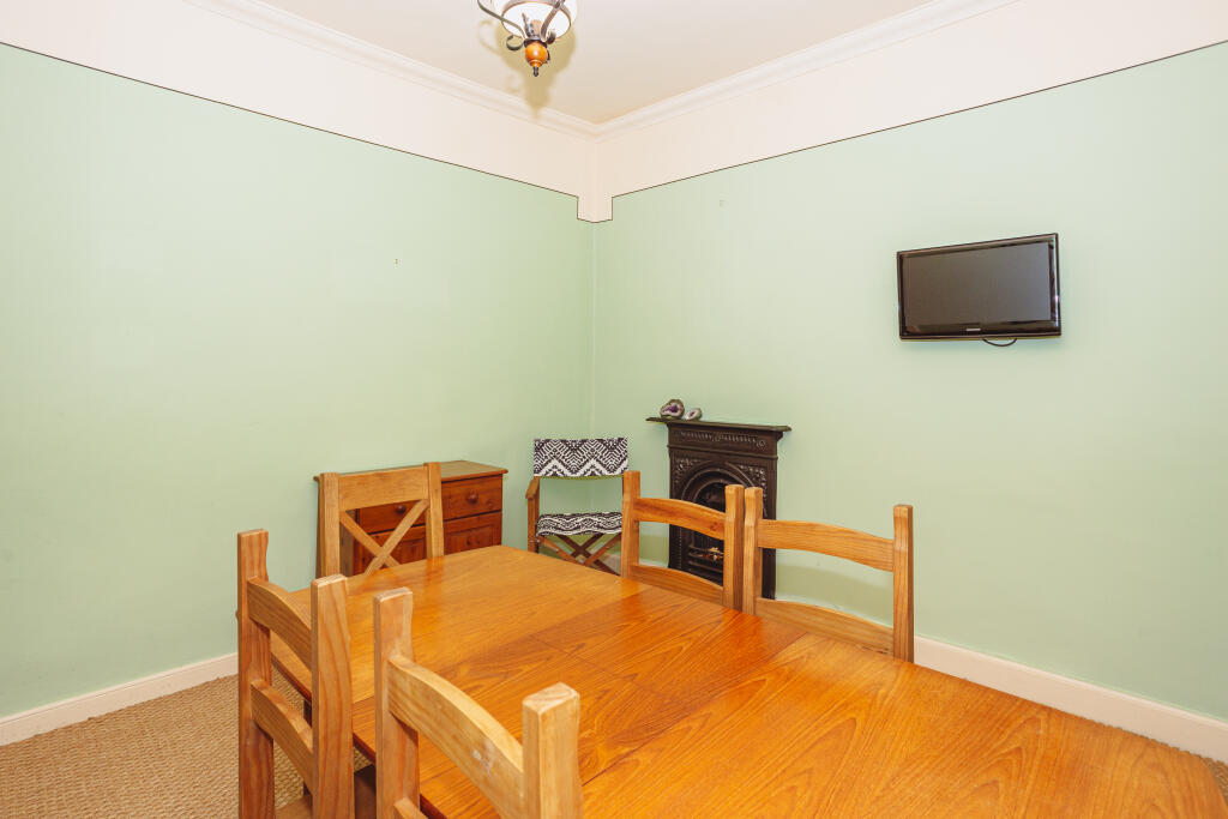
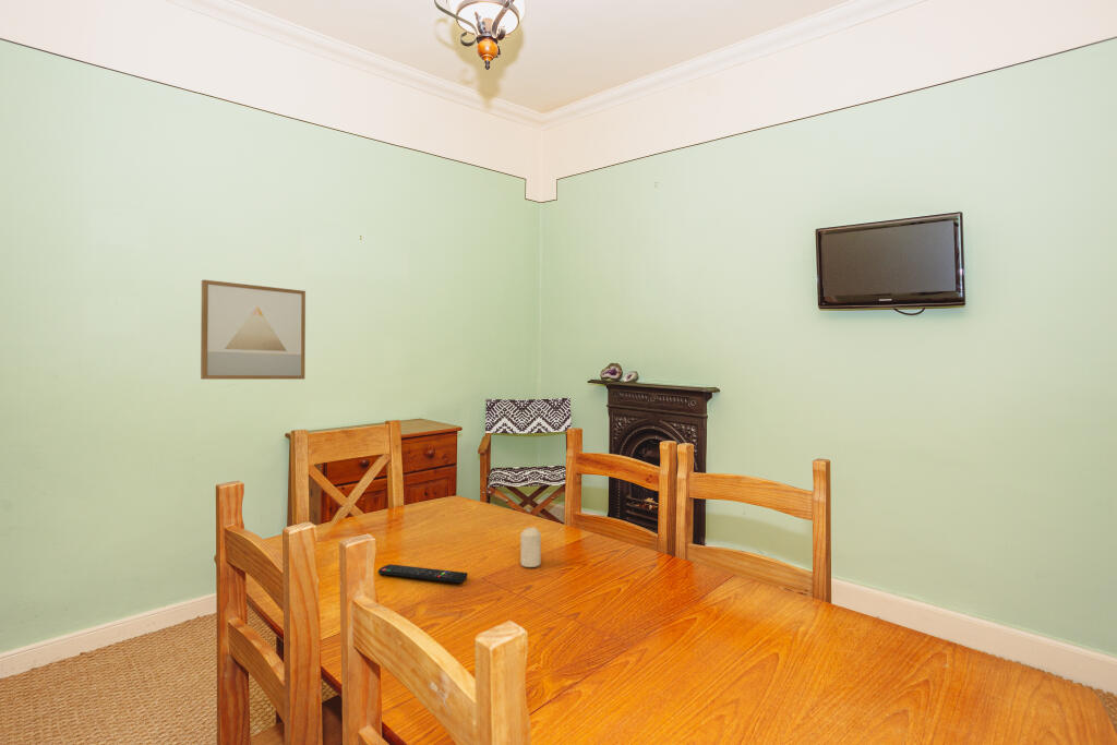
+ candle (530, 545)
+ remote control (421, 574)
+ wall art (255, 332)
